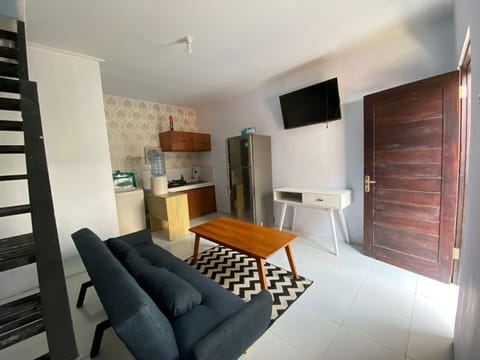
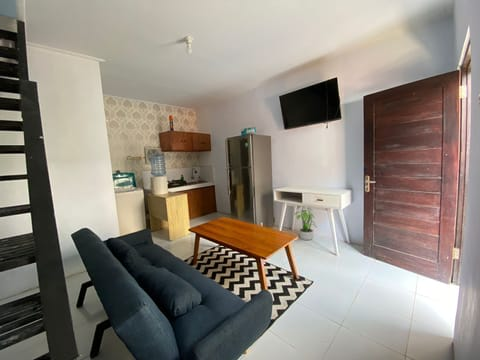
+ potted plant (303, 218)
